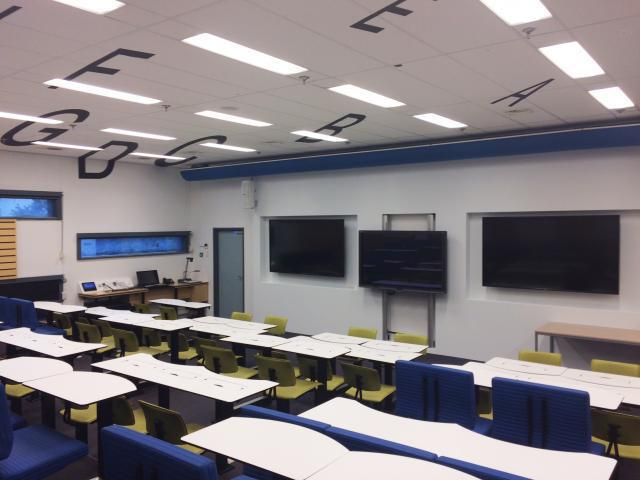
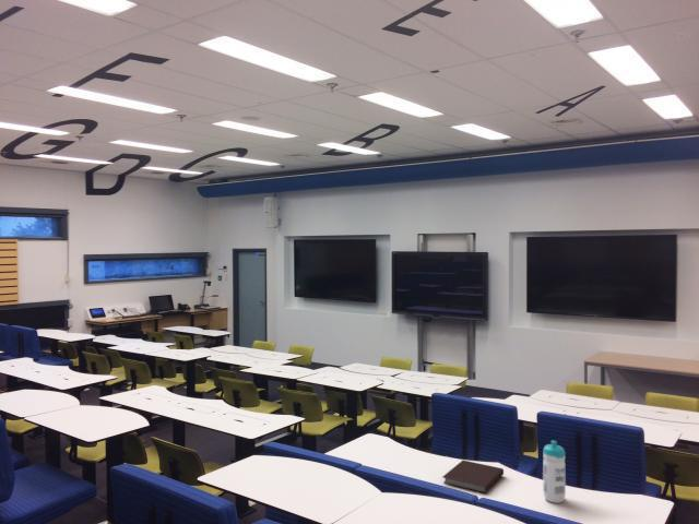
+ notebook (473, 476)
+ water bottle (554, 469)
